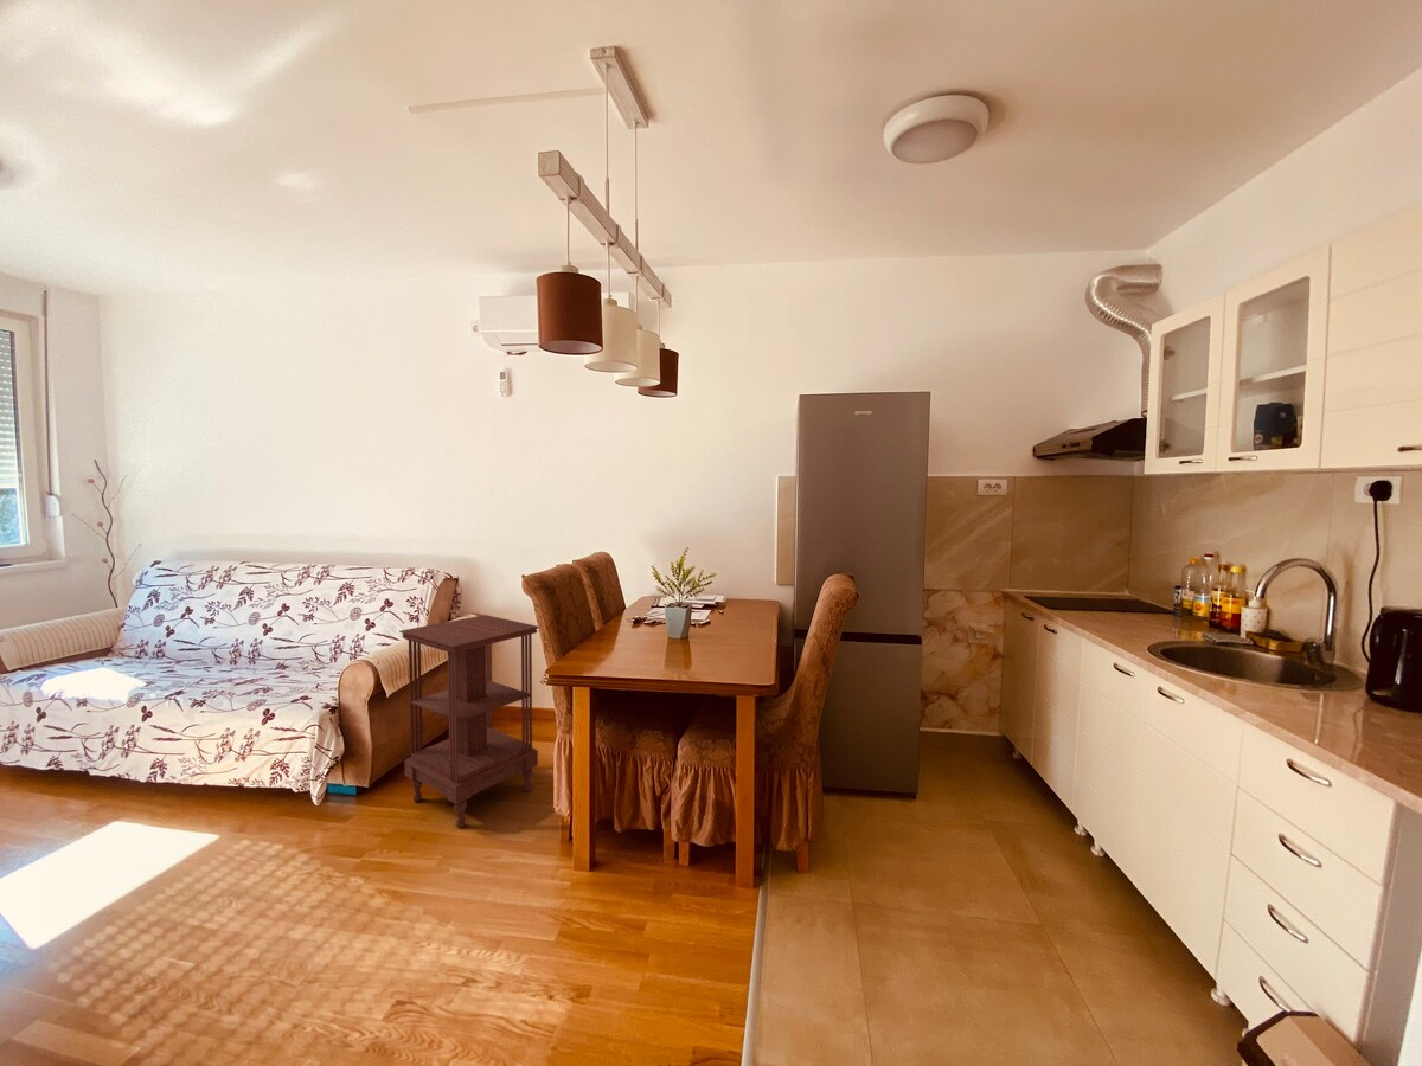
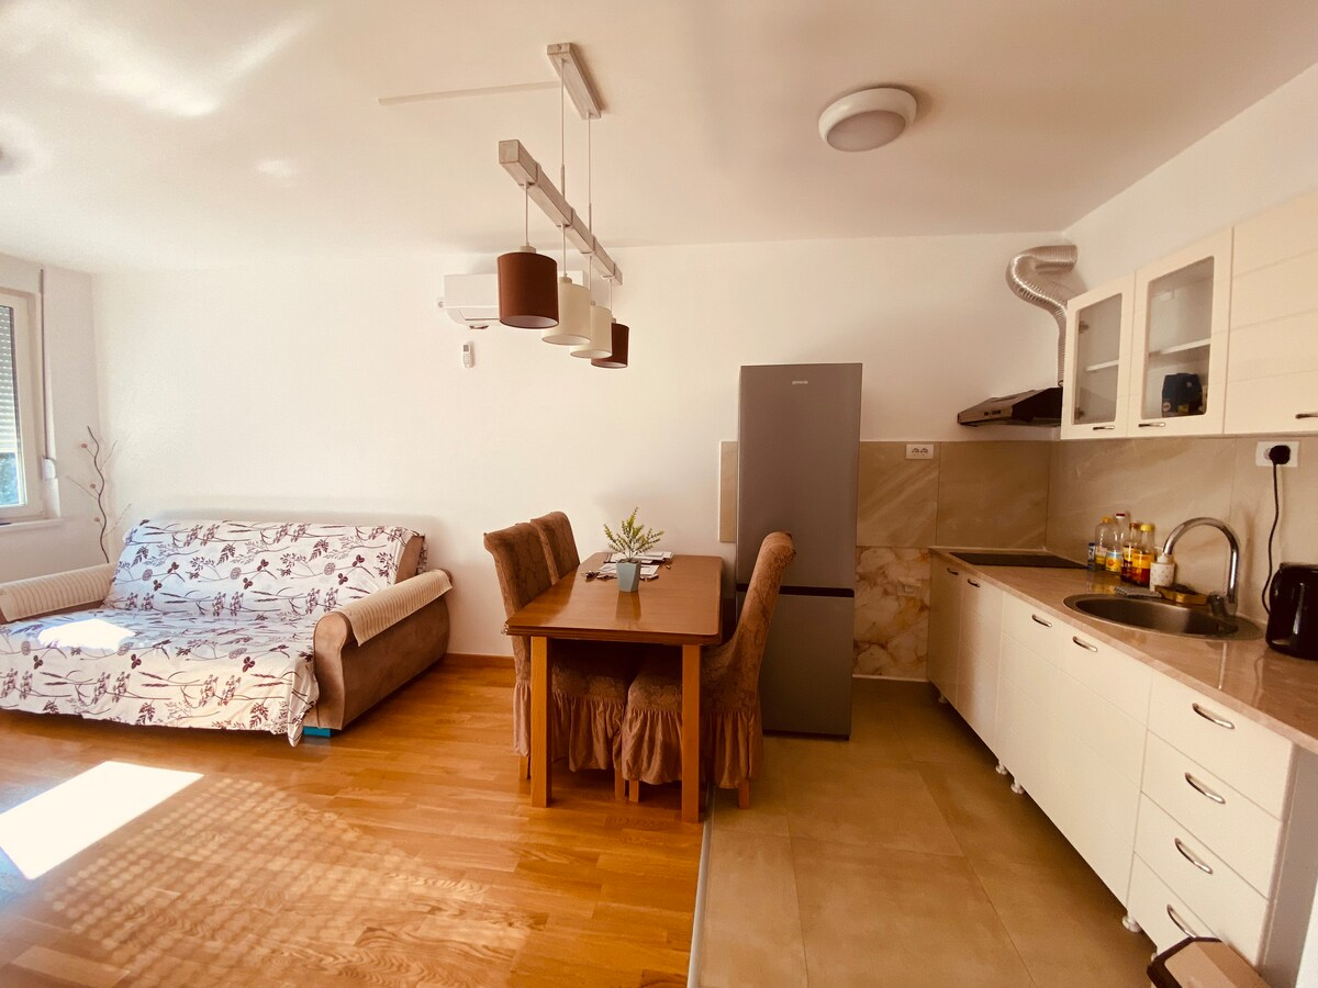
- side table (472, 712)
